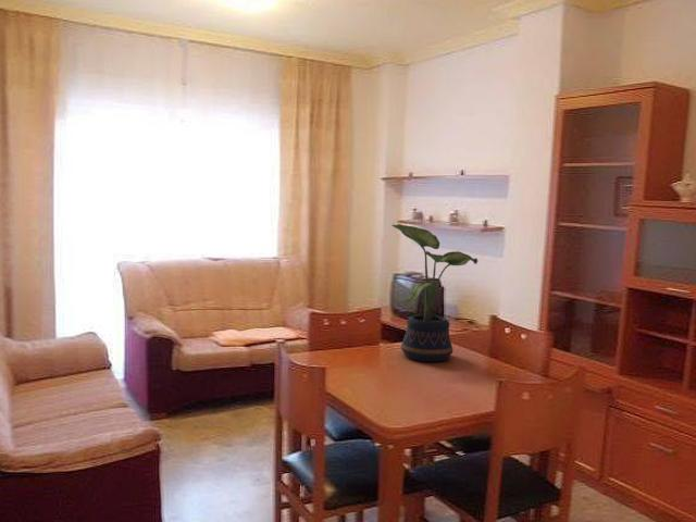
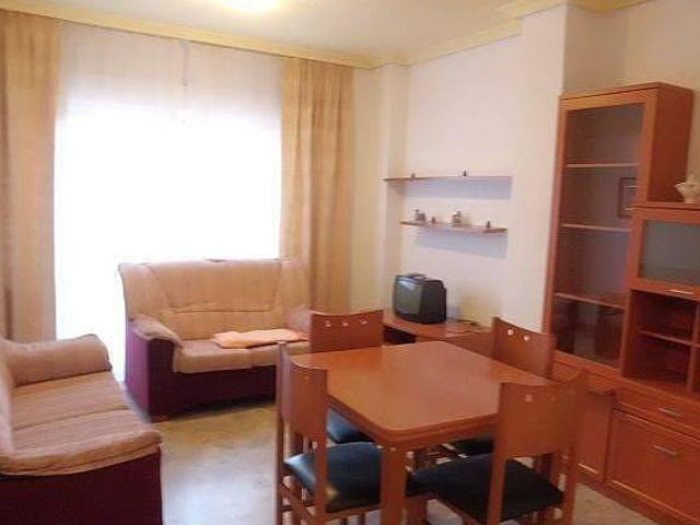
- potted plant (435, 290)
